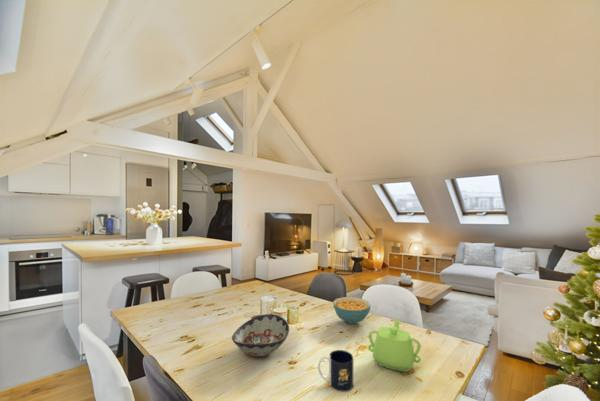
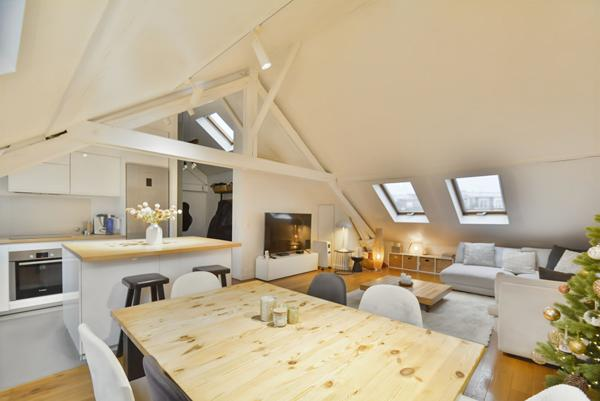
- cereal bowl (351, 312)
- mug (335, 369)
- decorative bowl (261, 338)
- teapot (394, 342)
